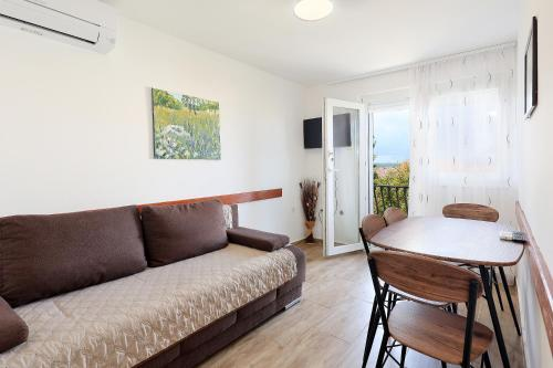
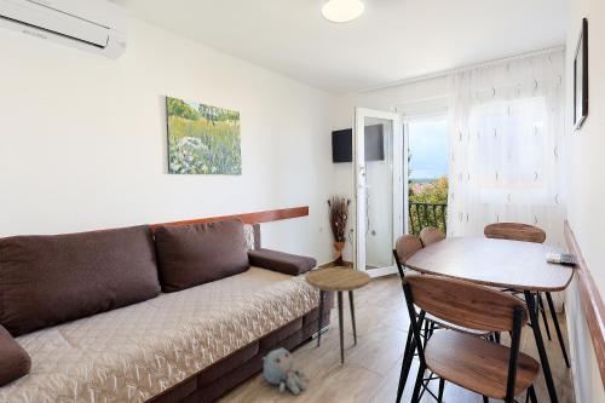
+ side table (339, 313)
+ plush toy (283, 368)
